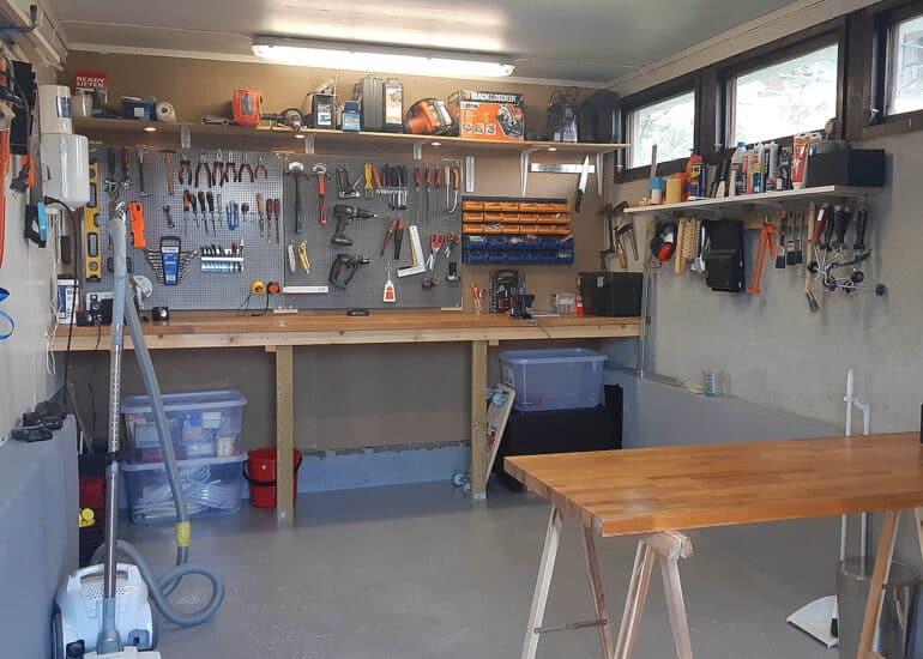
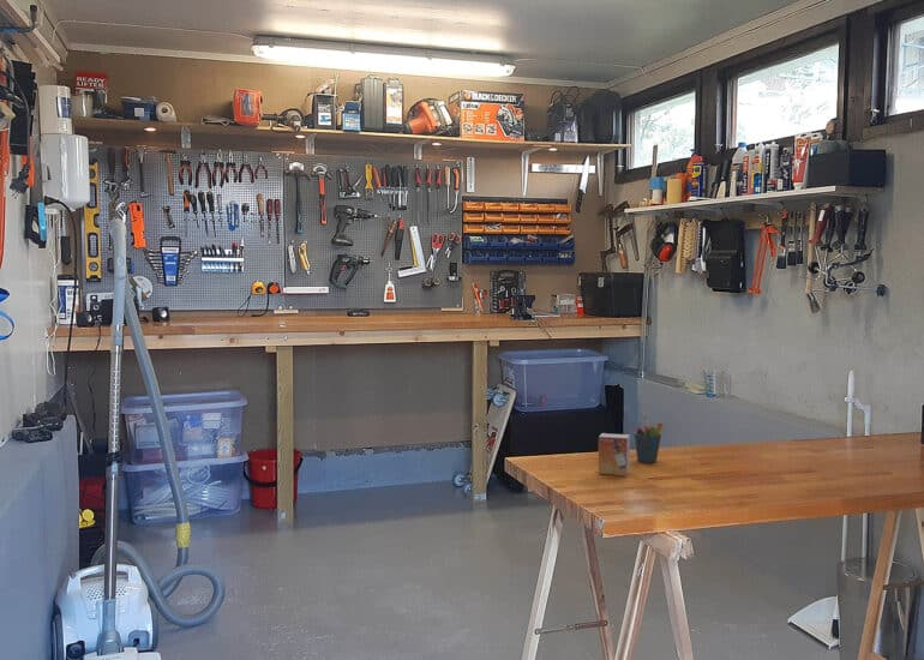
+ pen holder (647, 439)
+ small box (613, 454)
